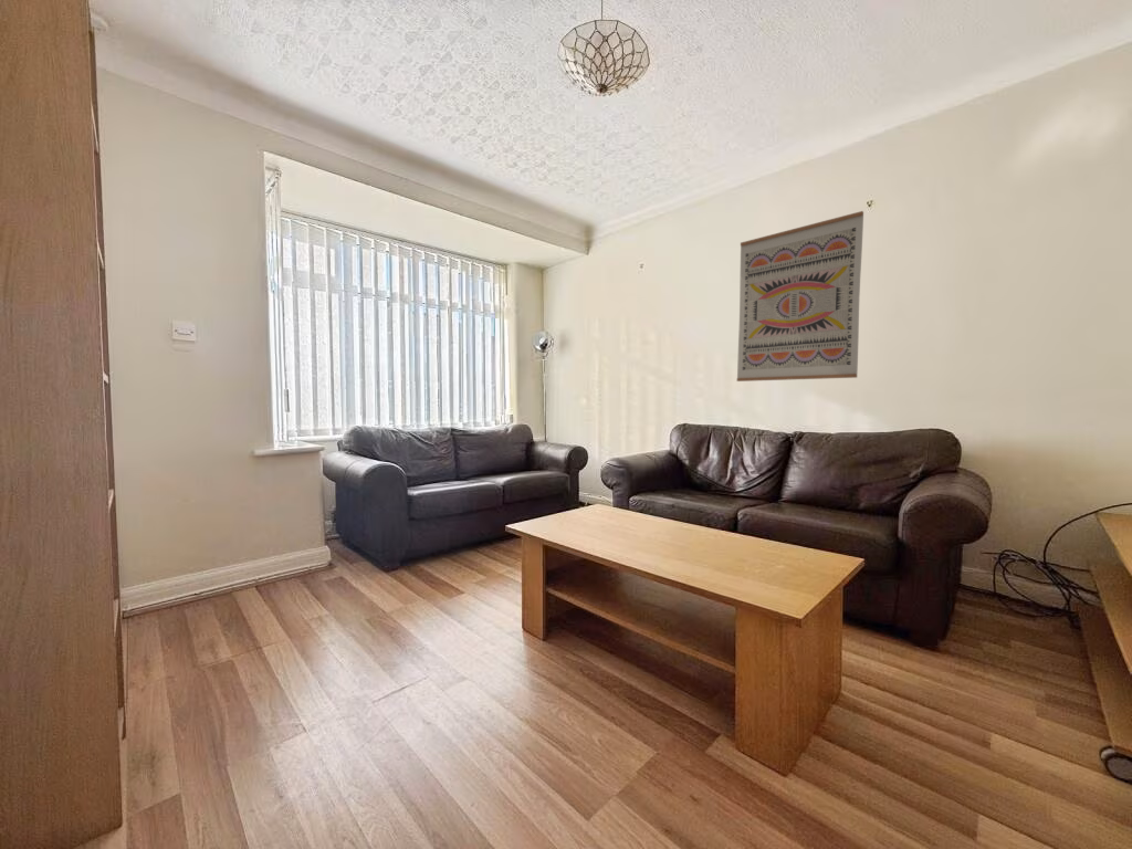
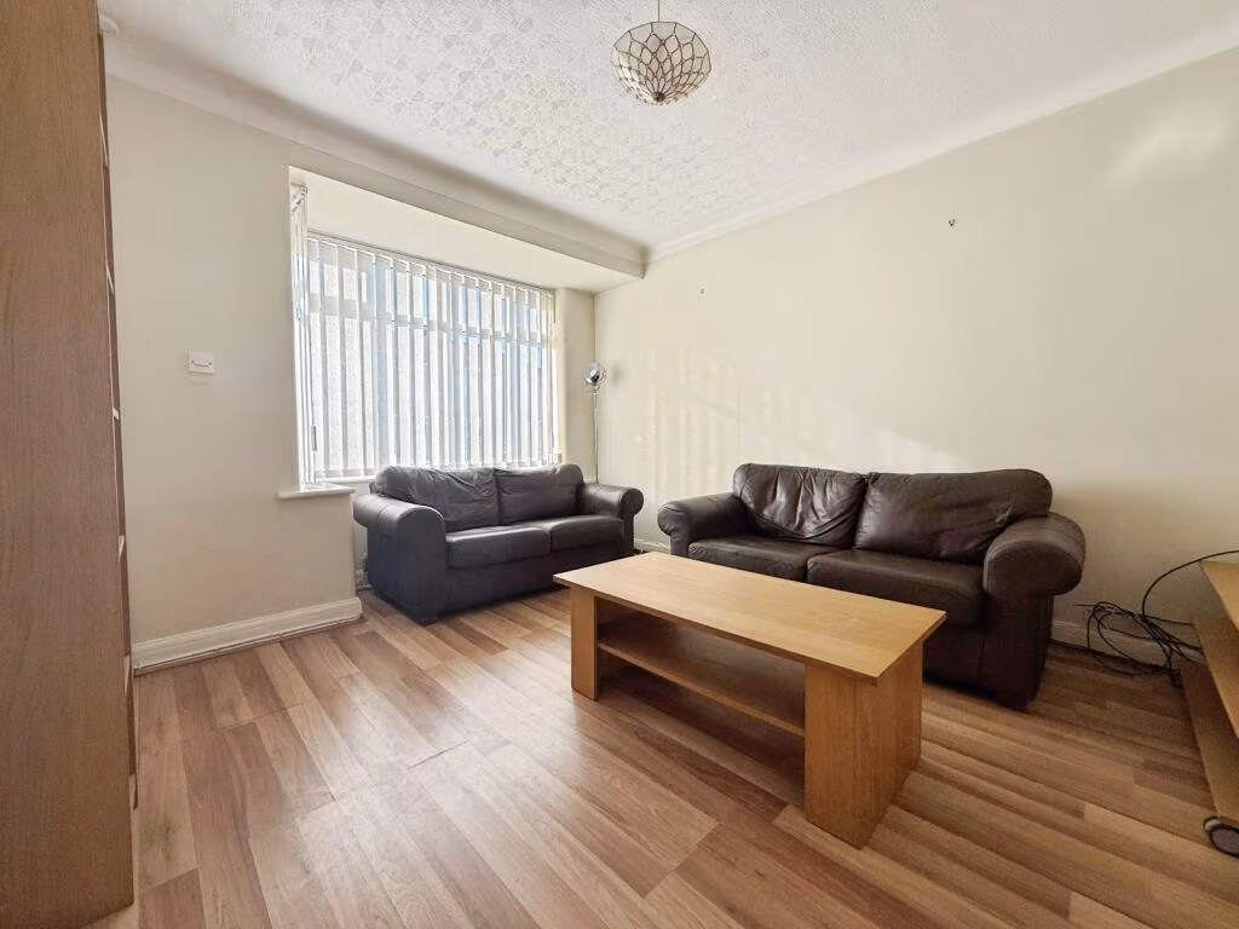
- wall art (794, 304)
